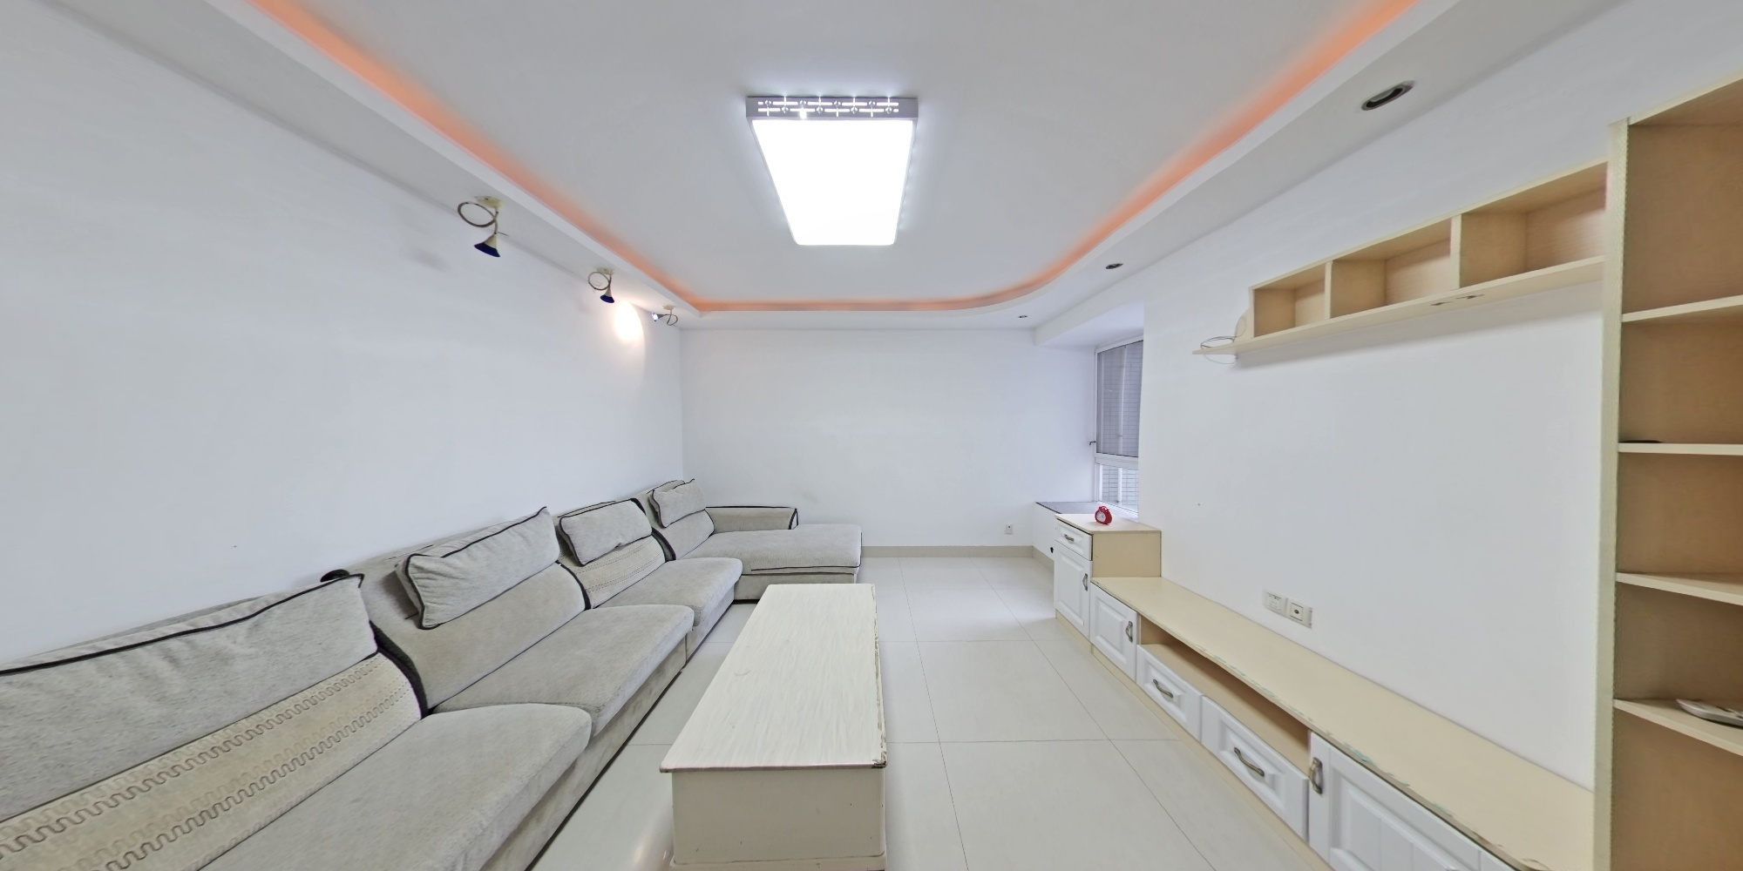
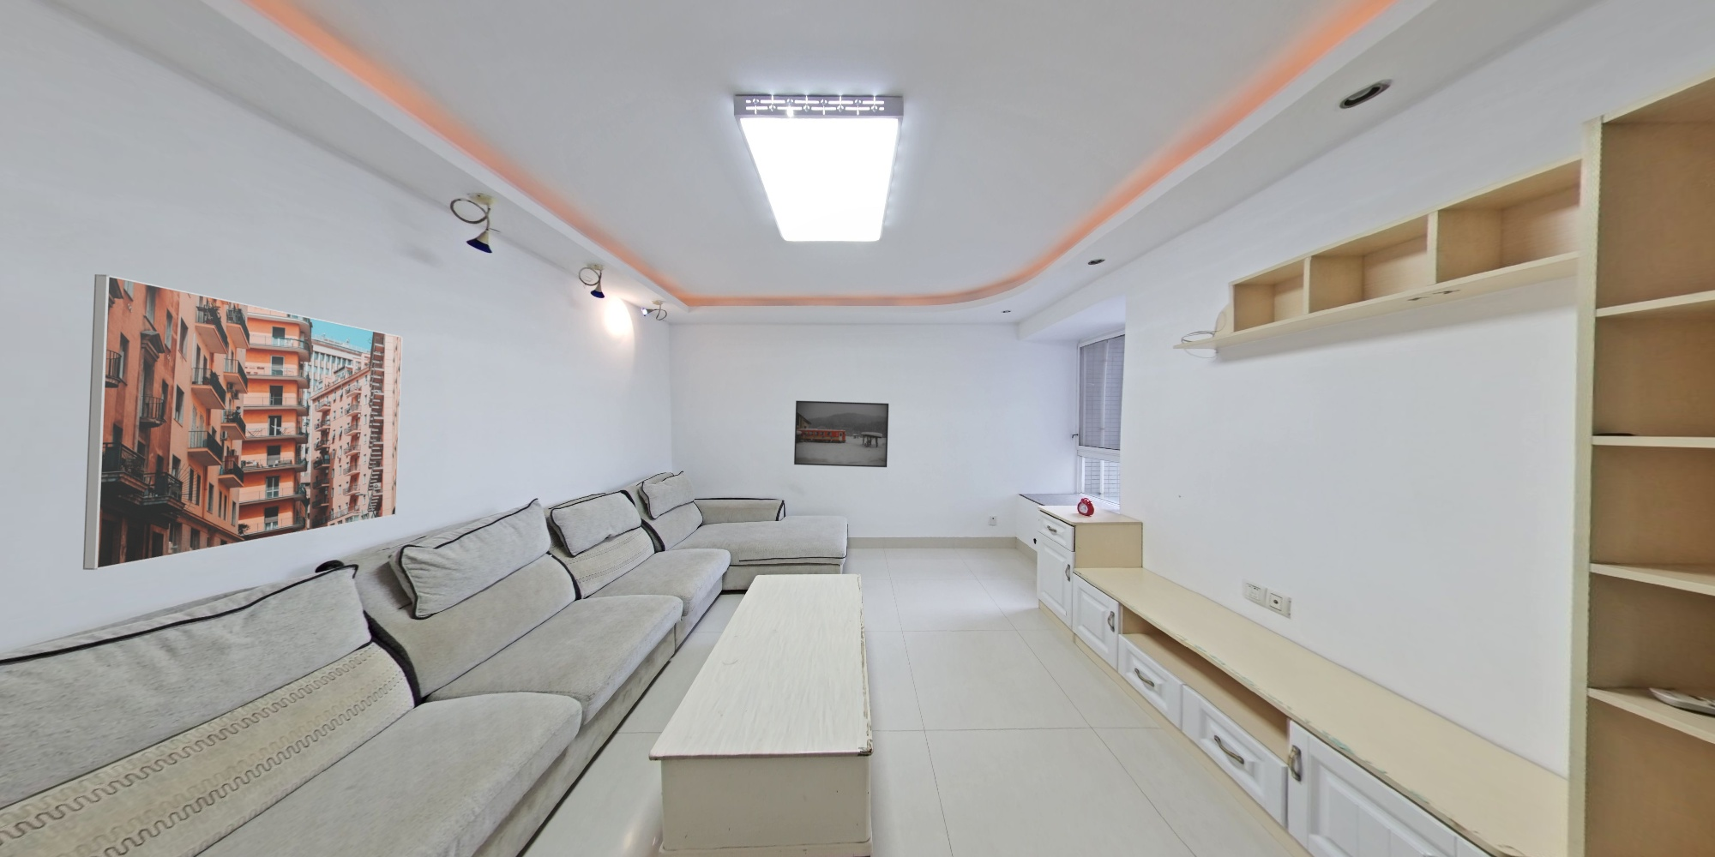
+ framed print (841, 434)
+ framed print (282, 423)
